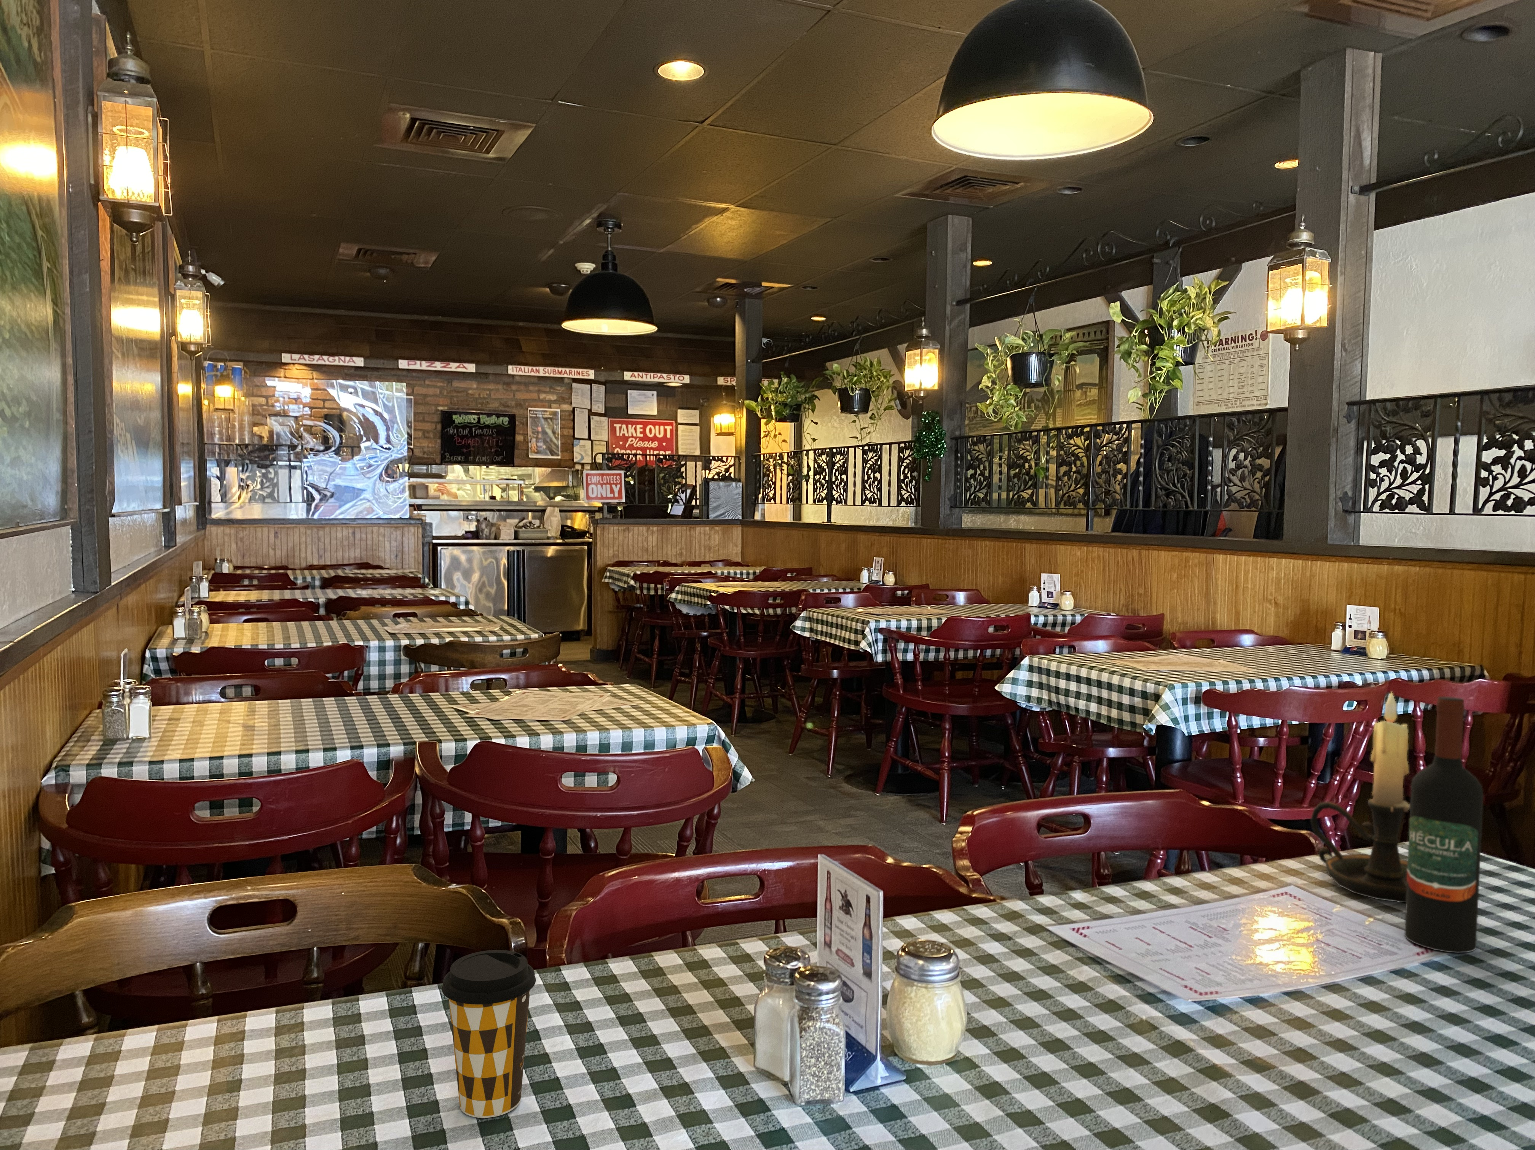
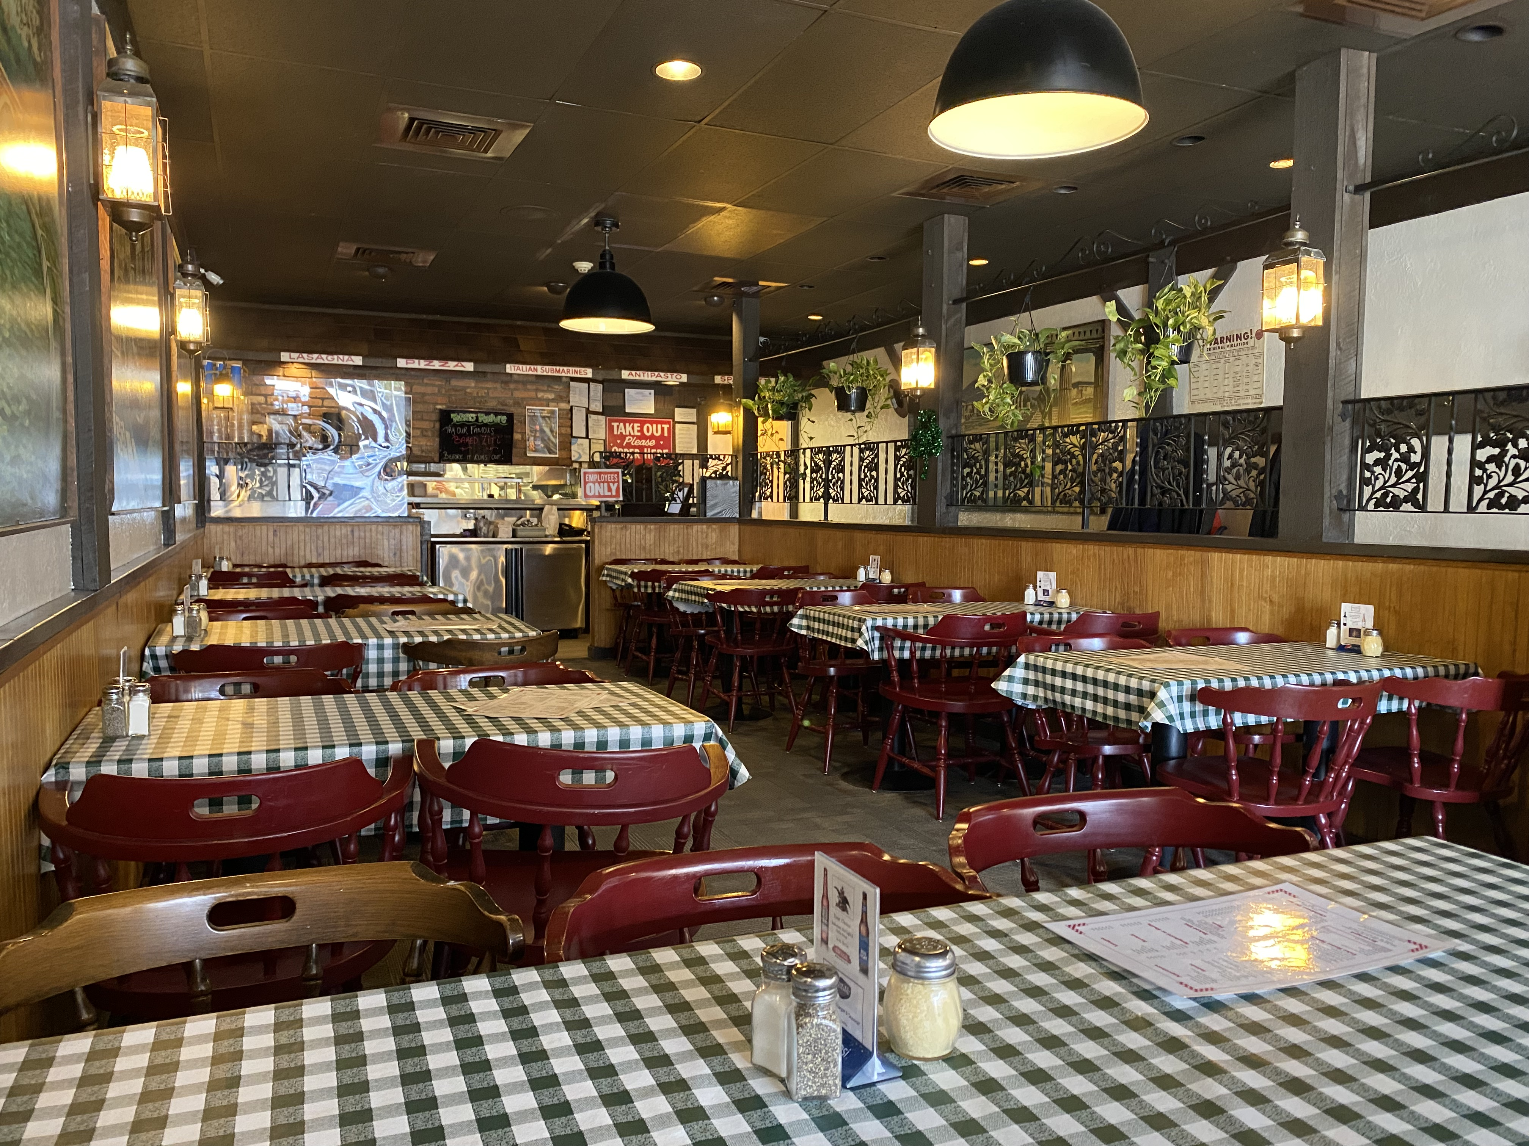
- coffee cup (490, 1033)
- wine bottle (1446, 820)
- candle holder (1373, 786)
